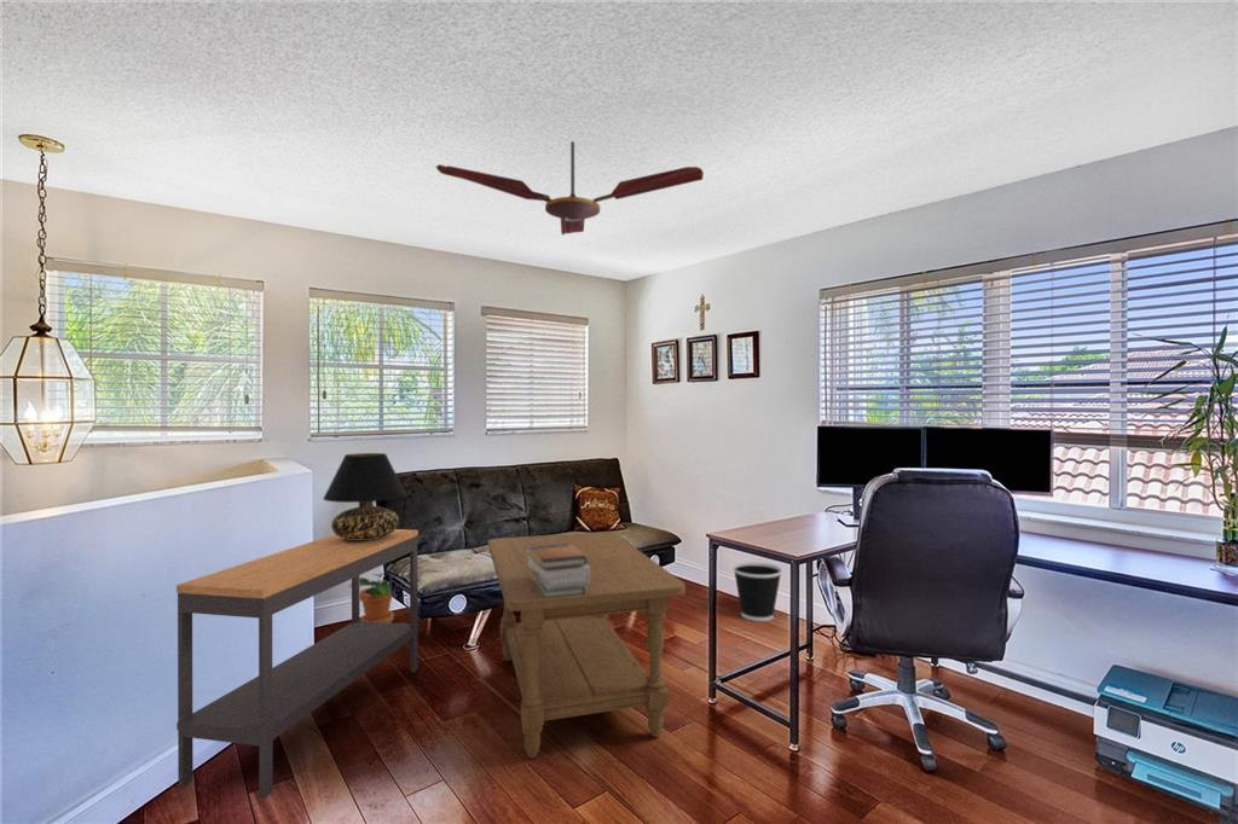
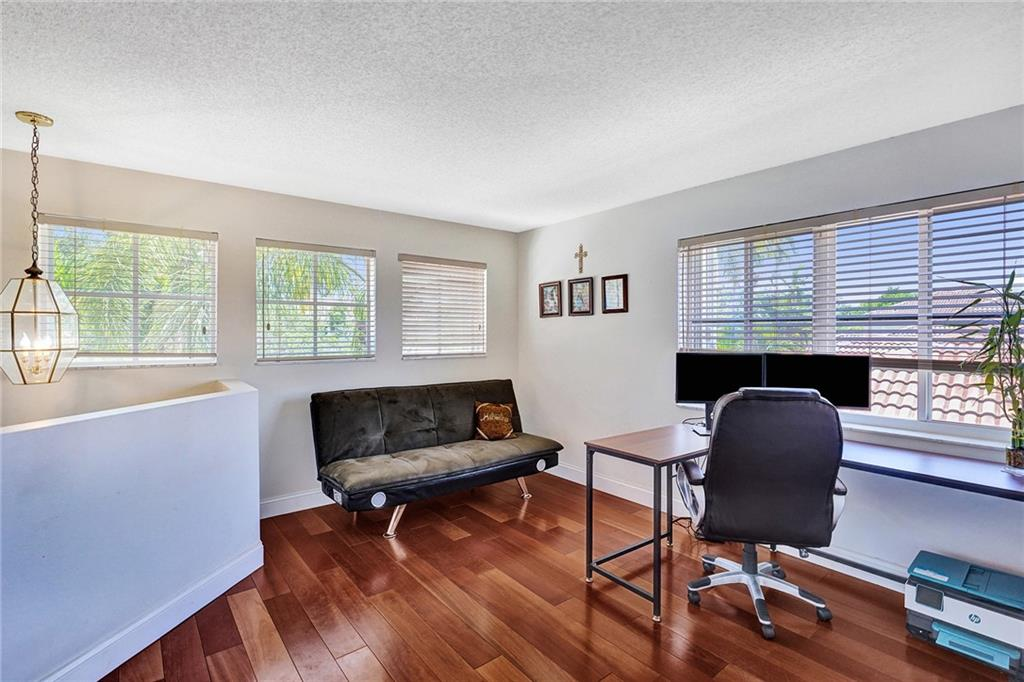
- ceiling fan (571, 191)
- table lamp (365, 495)
- potted plant (375, 600)
- book stack (556, 568)
- console table (322, 639)
- coffee table (572, 626)
- wastebasket (757, 592)
